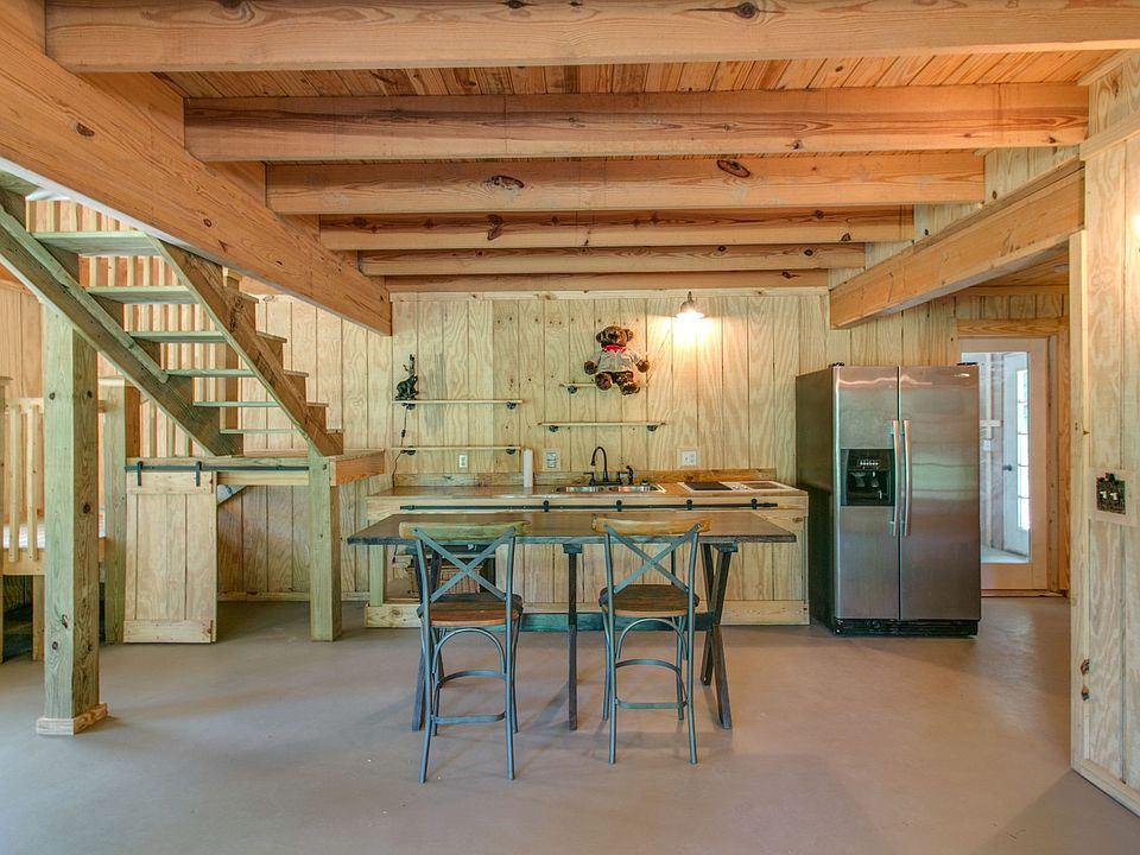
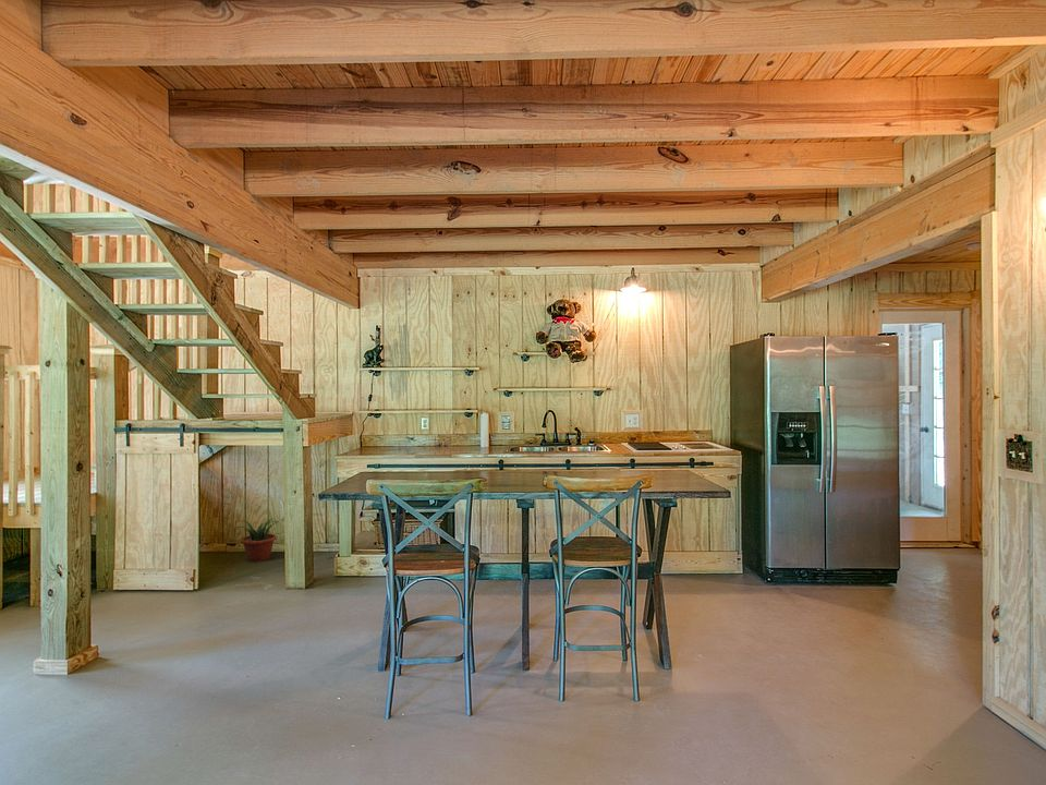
+ potted plant (258, 539)
